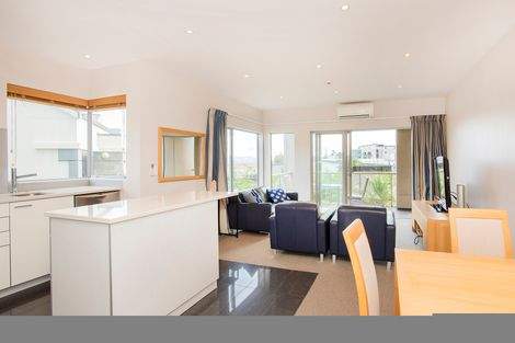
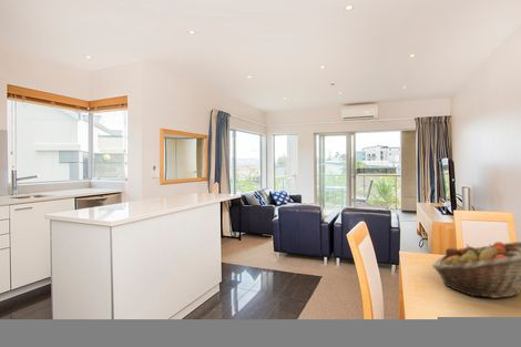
+ fruit basket (484, 263)
